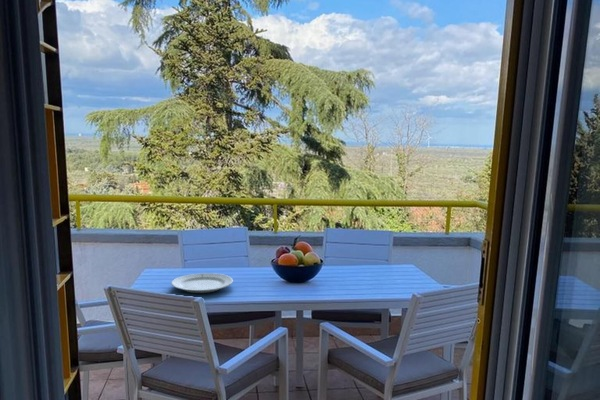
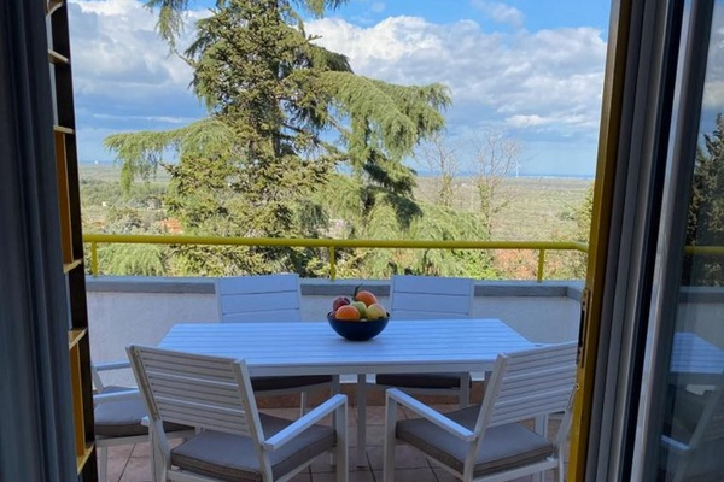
- chinaware (202, 283)
